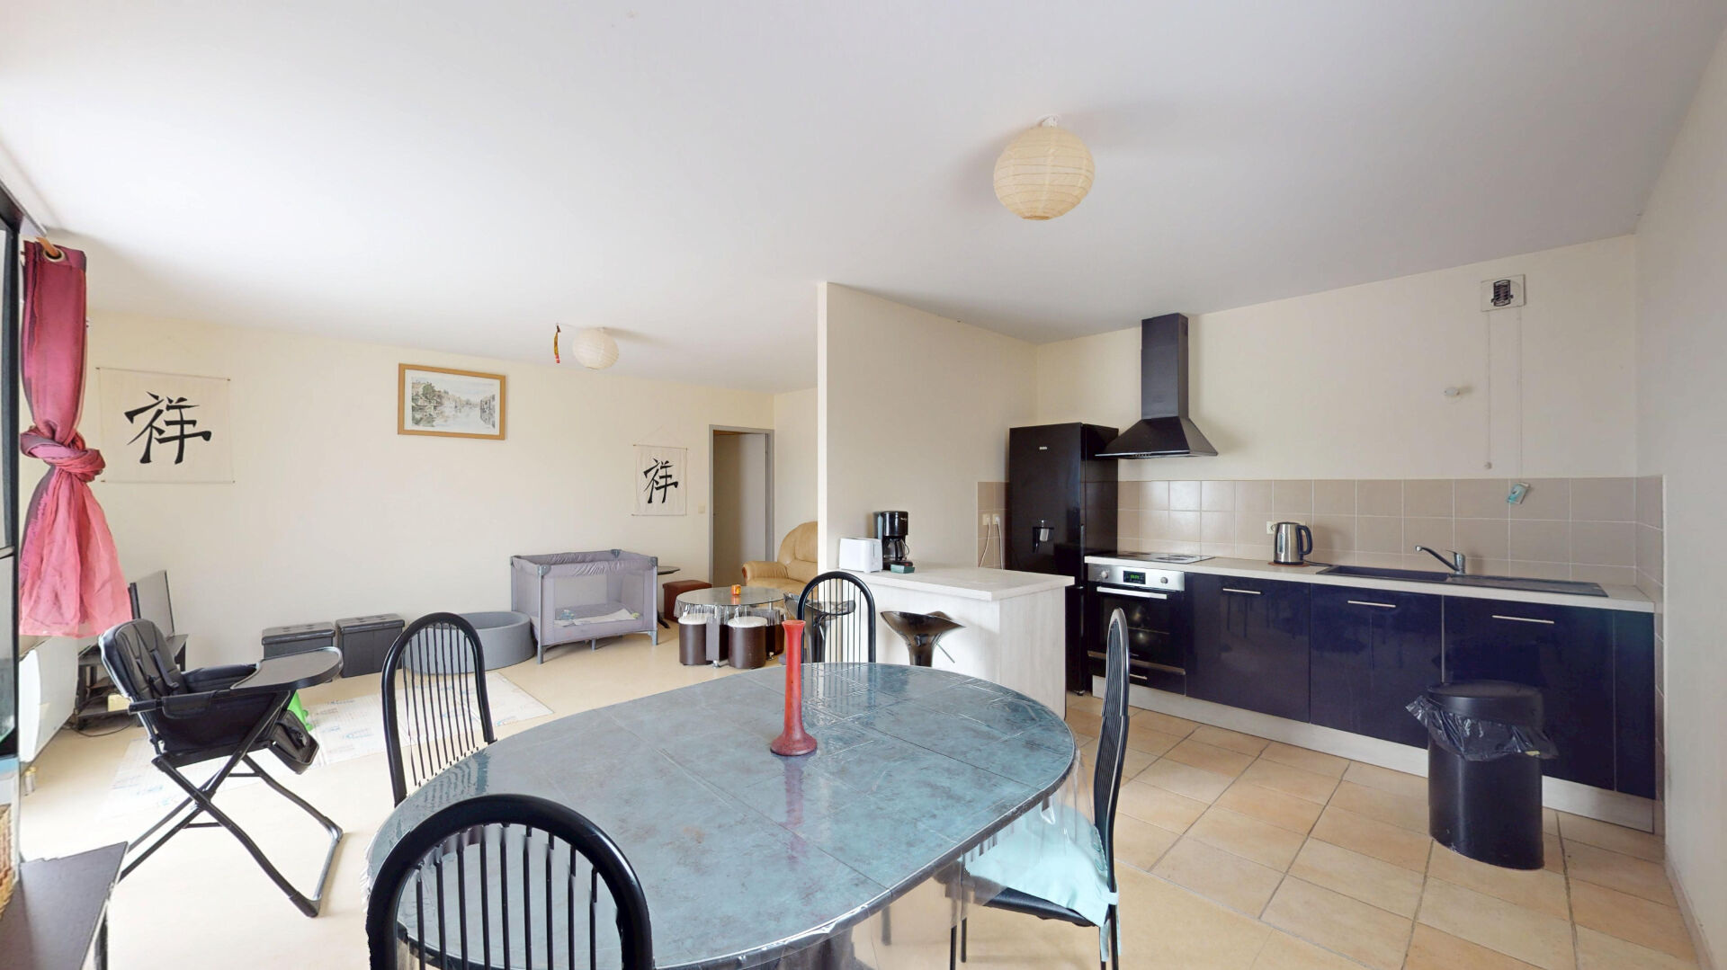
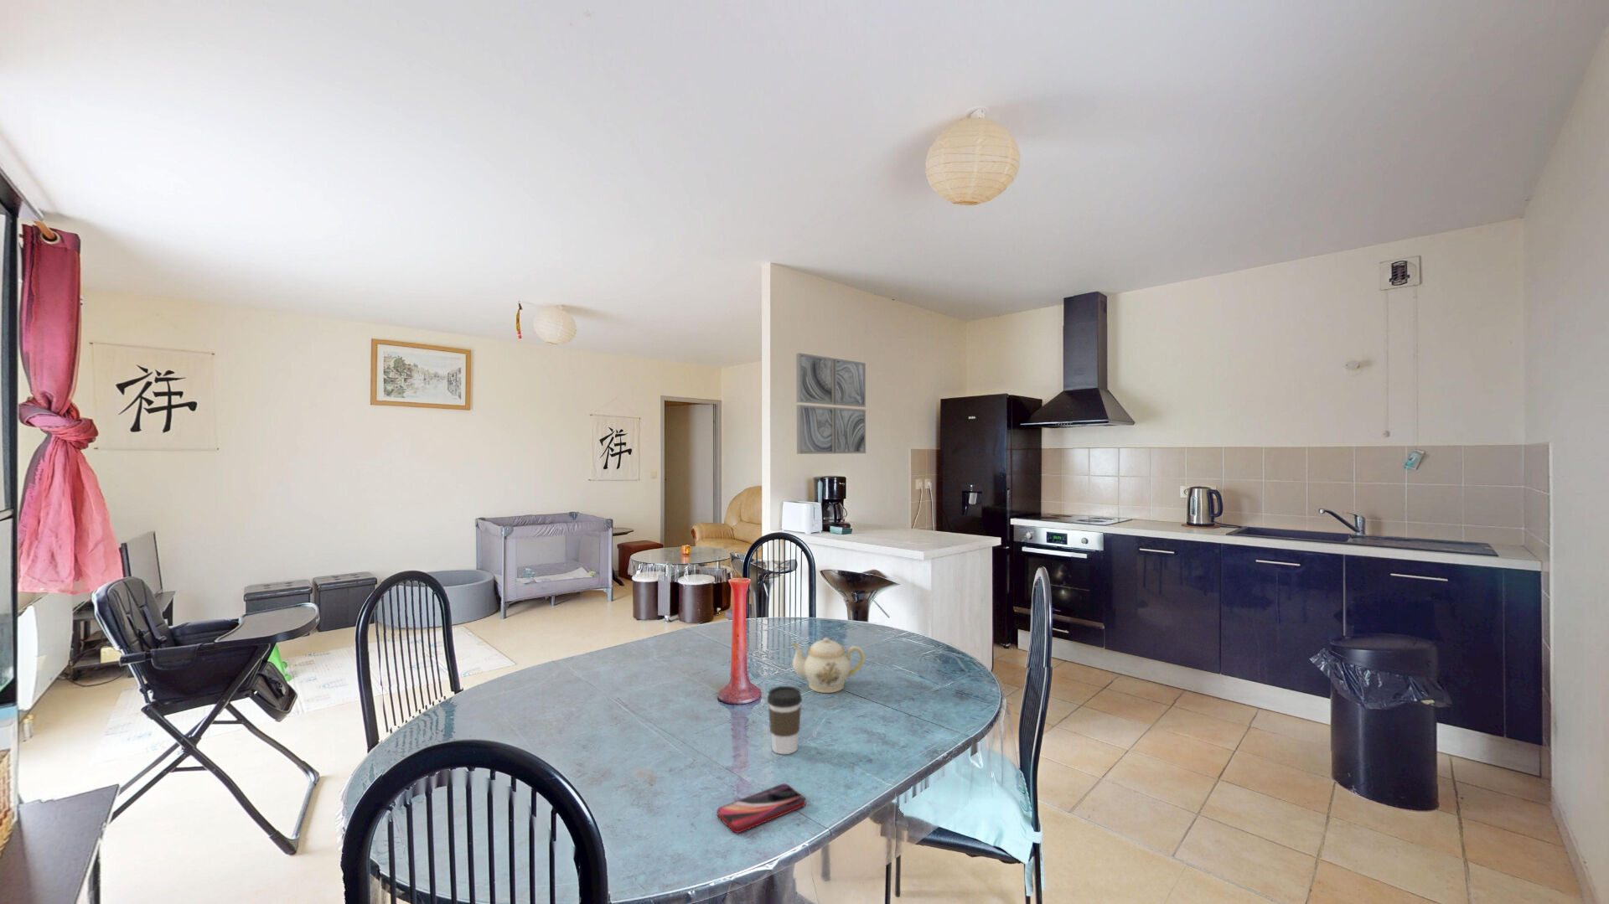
+ wall art (832, 407)
+ teapot (828, 662)
+ coffee cup (785, 719)
+ smartphone (761, 807)
